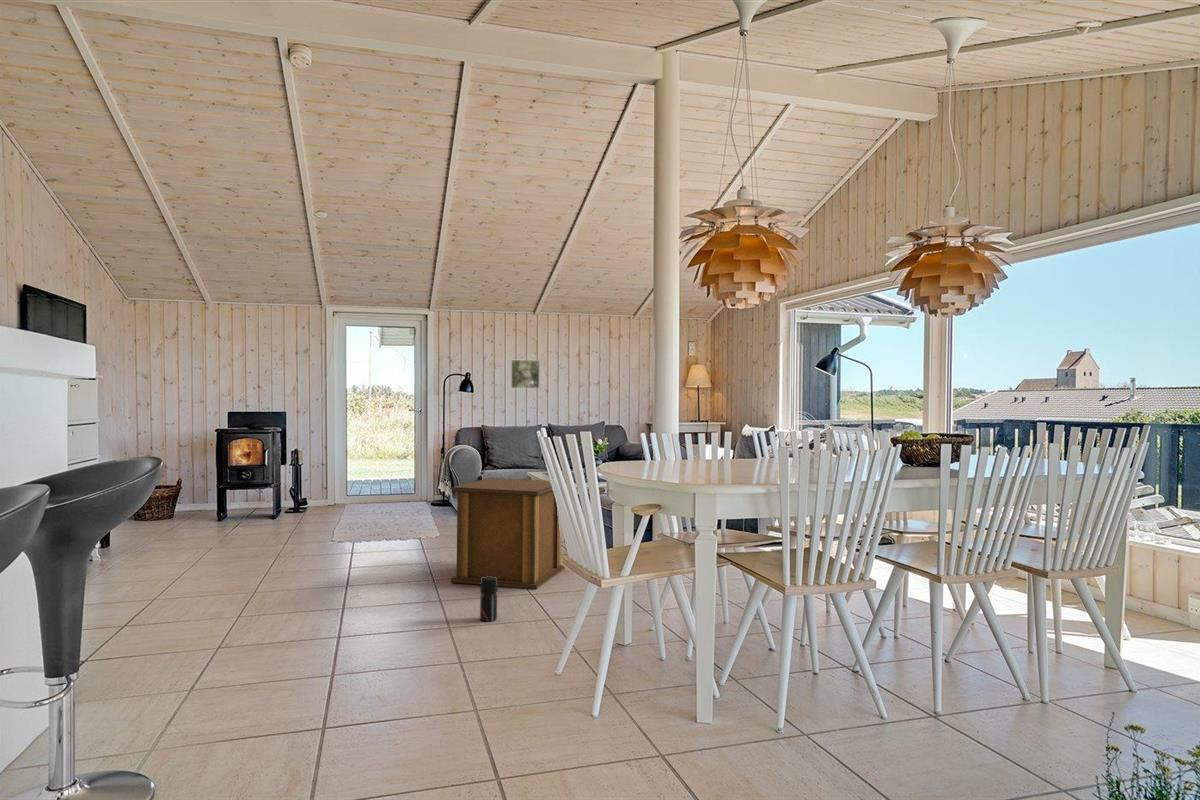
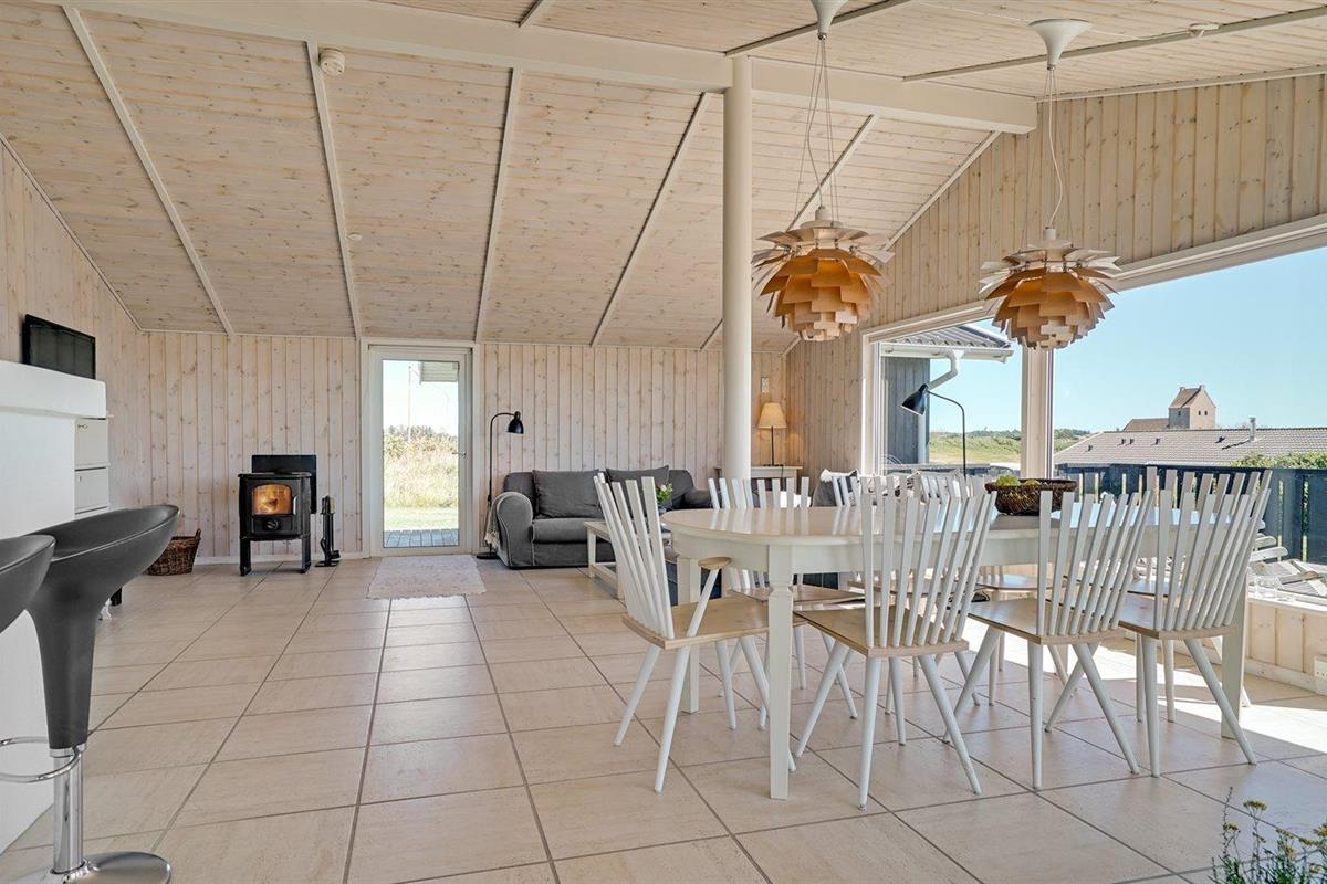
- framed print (525, 374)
- side table (511, 529)
- pepper grinder (488, 598)
